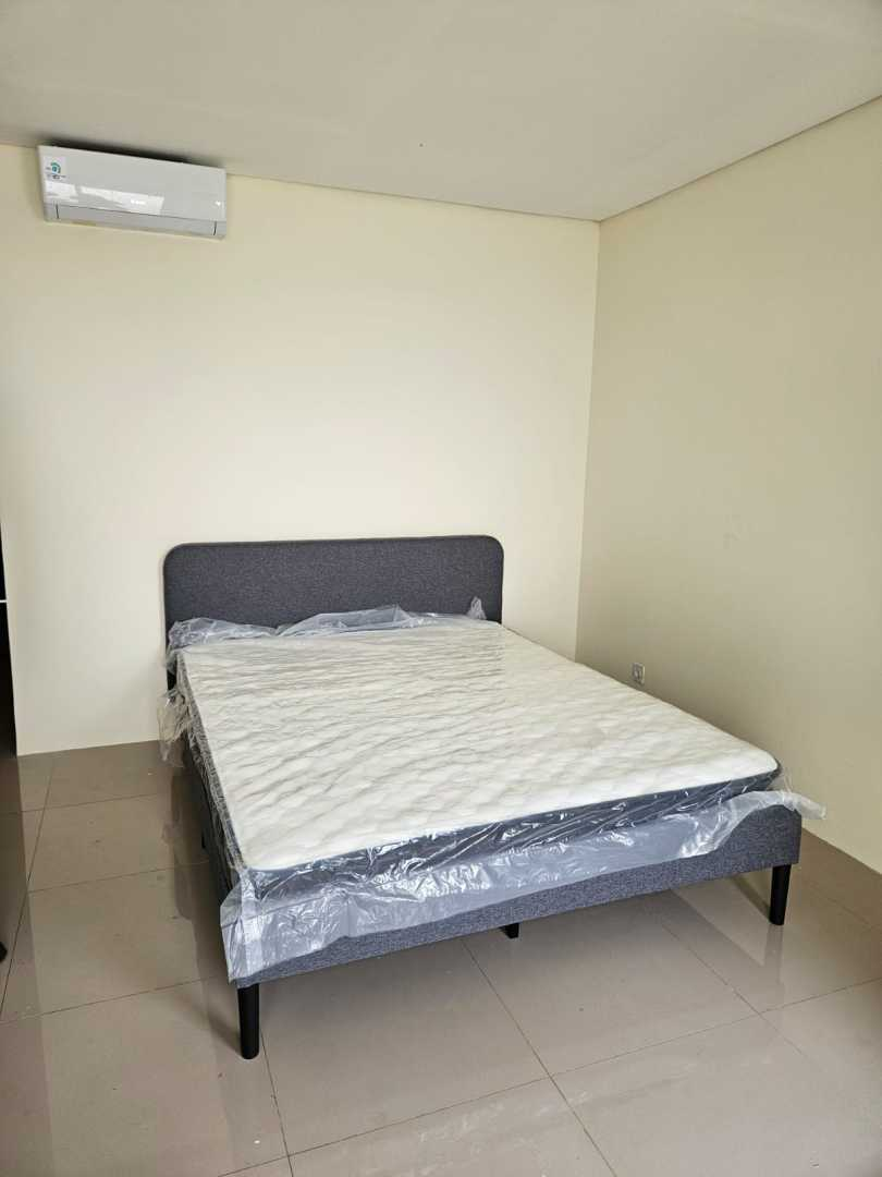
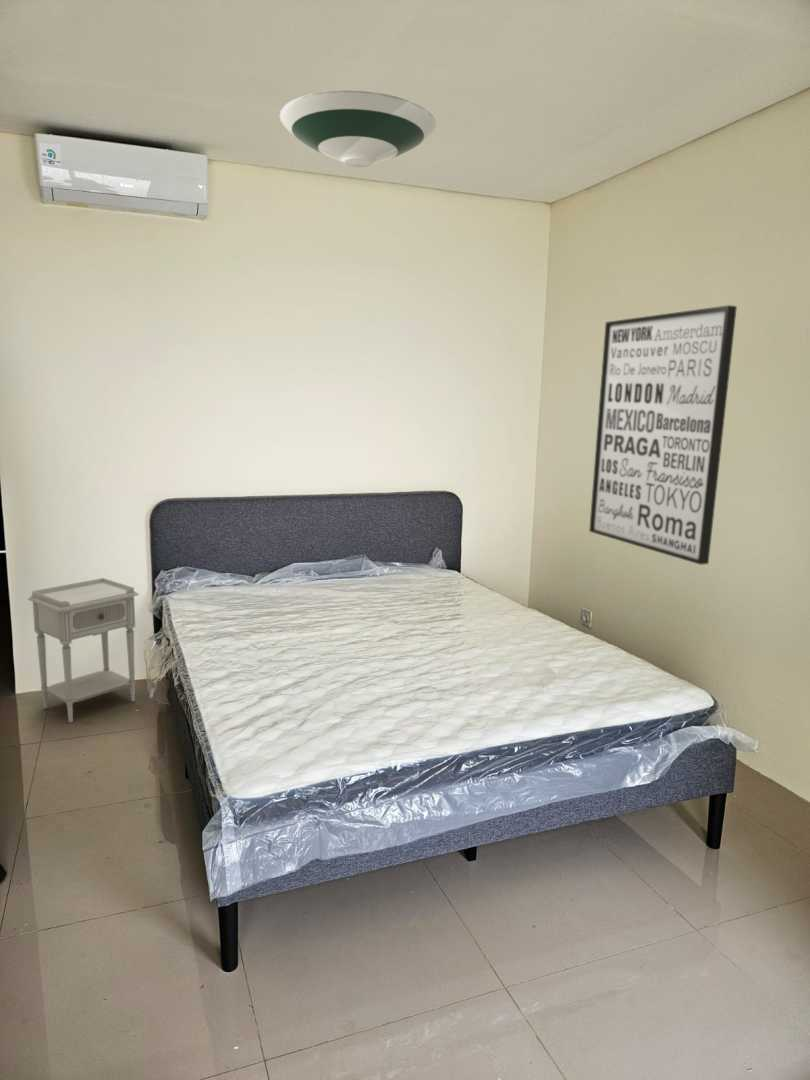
+ wall art (653, 434)
+ nightstand (85, 636)
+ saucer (358, 143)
